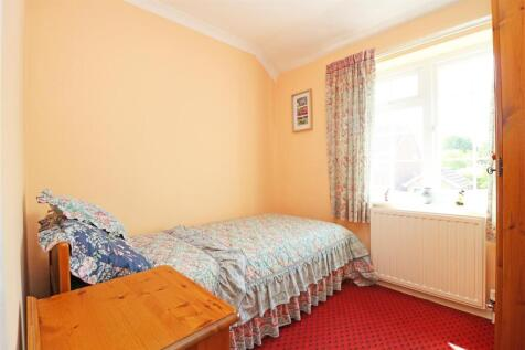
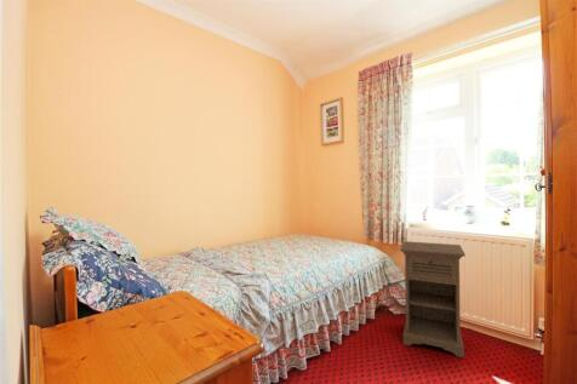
+ nightstand (432, 293)
